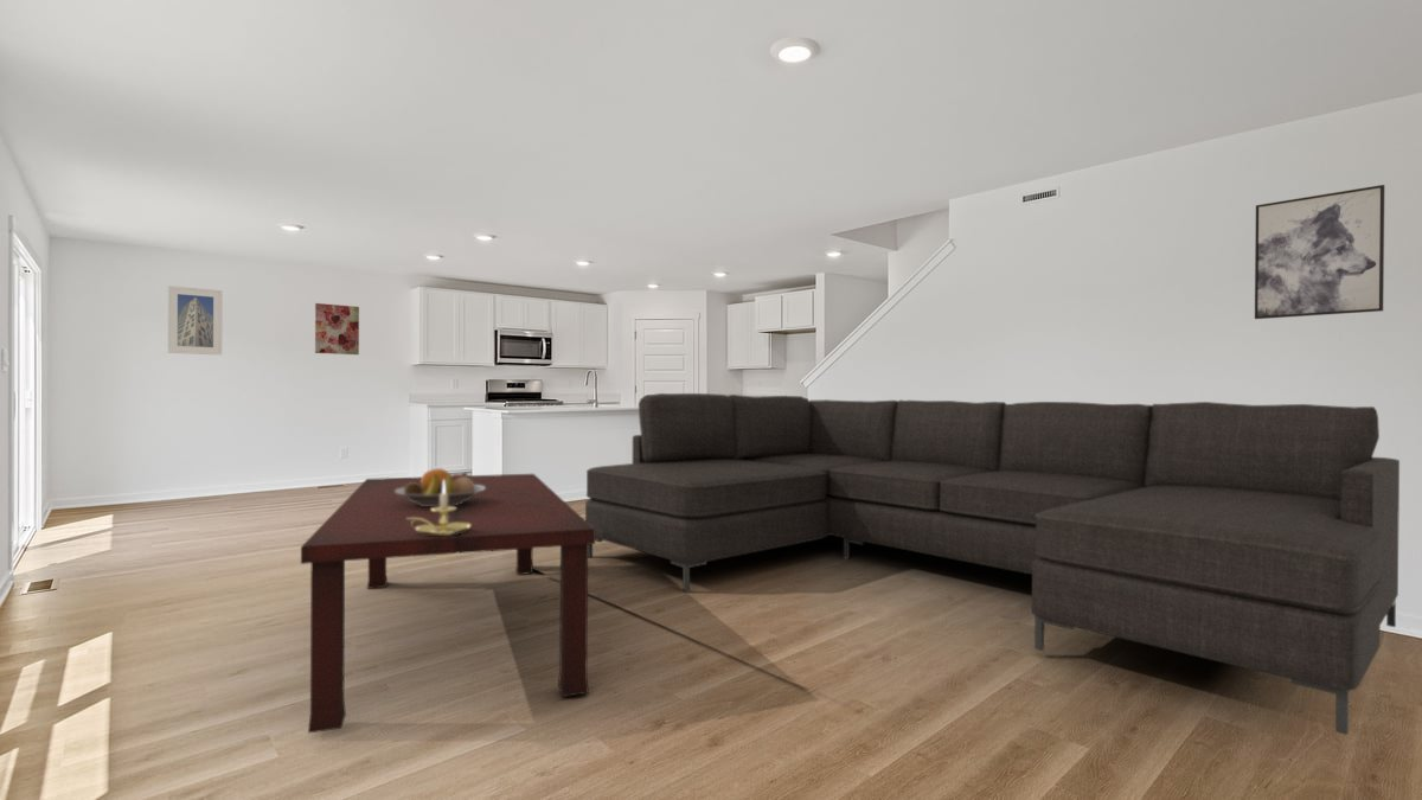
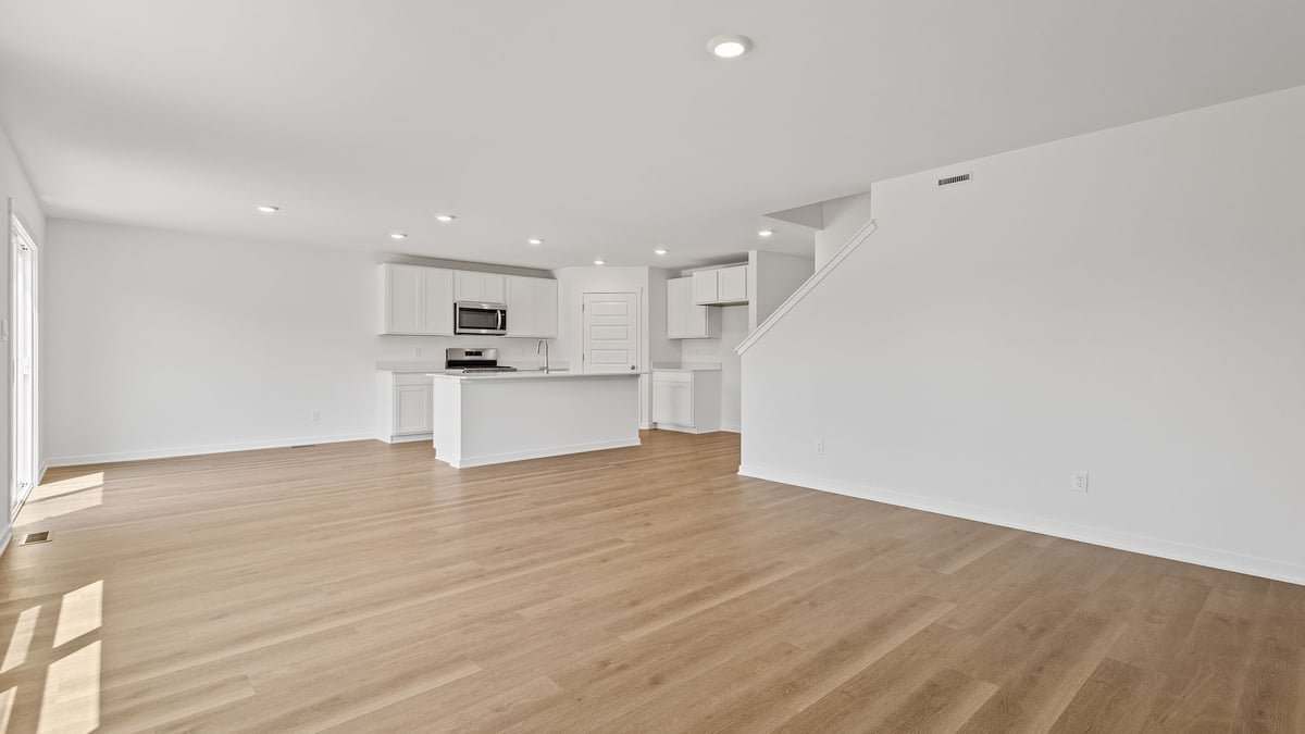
- fruit bowl (441, 485)
- wall art (1315, 255)
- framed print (196, 320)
- candle holder (440, 505)
- wall art (337, 329)
- dining table (454, 552)
- sofa (927, 489)
